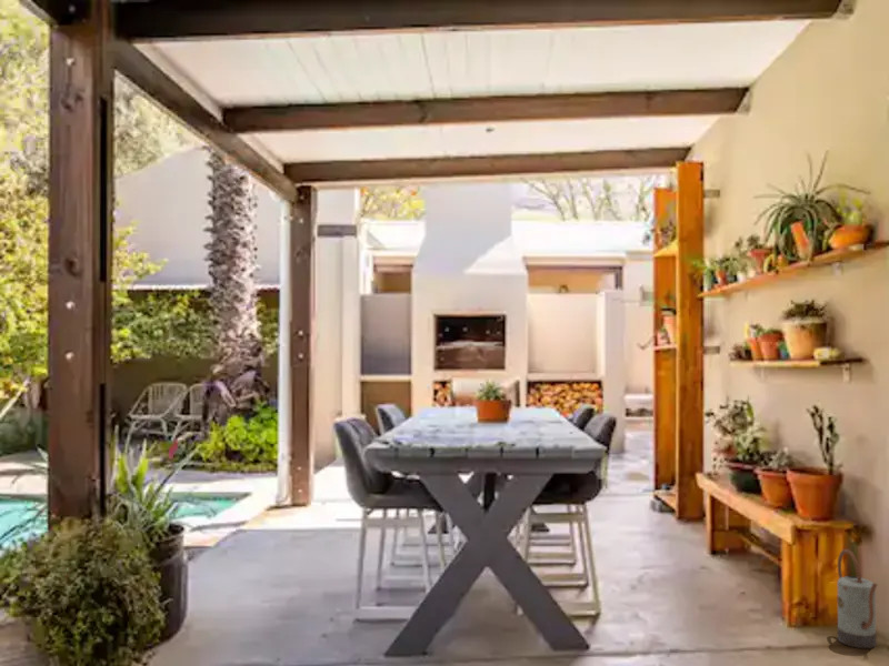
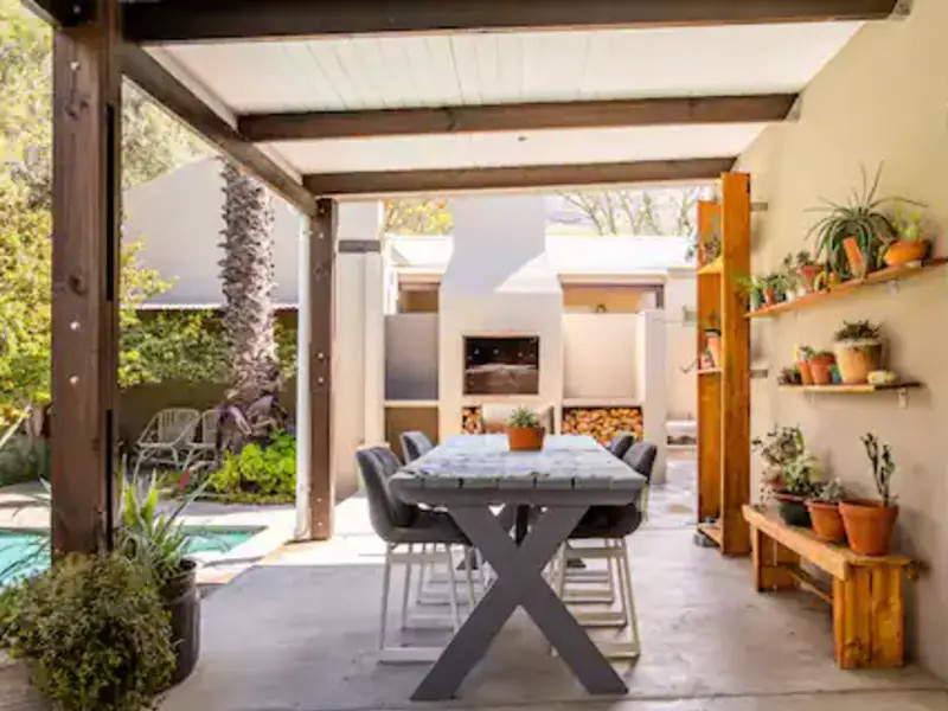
- watering can (856, 597)
